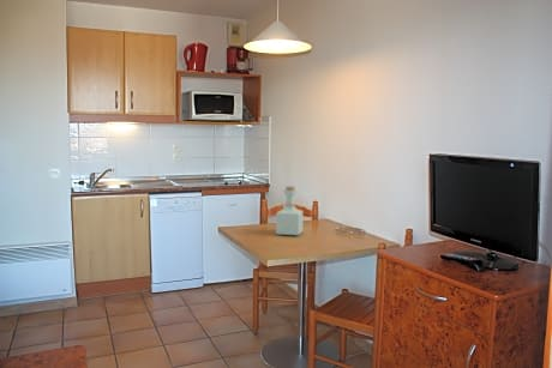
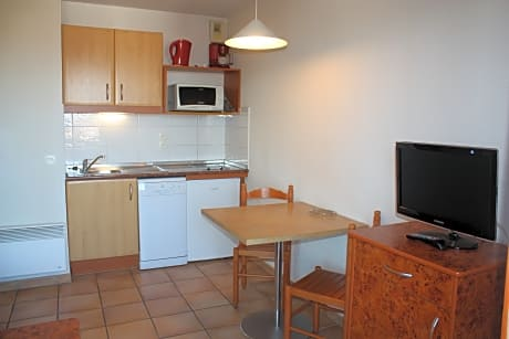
- bottle (289, 209)
